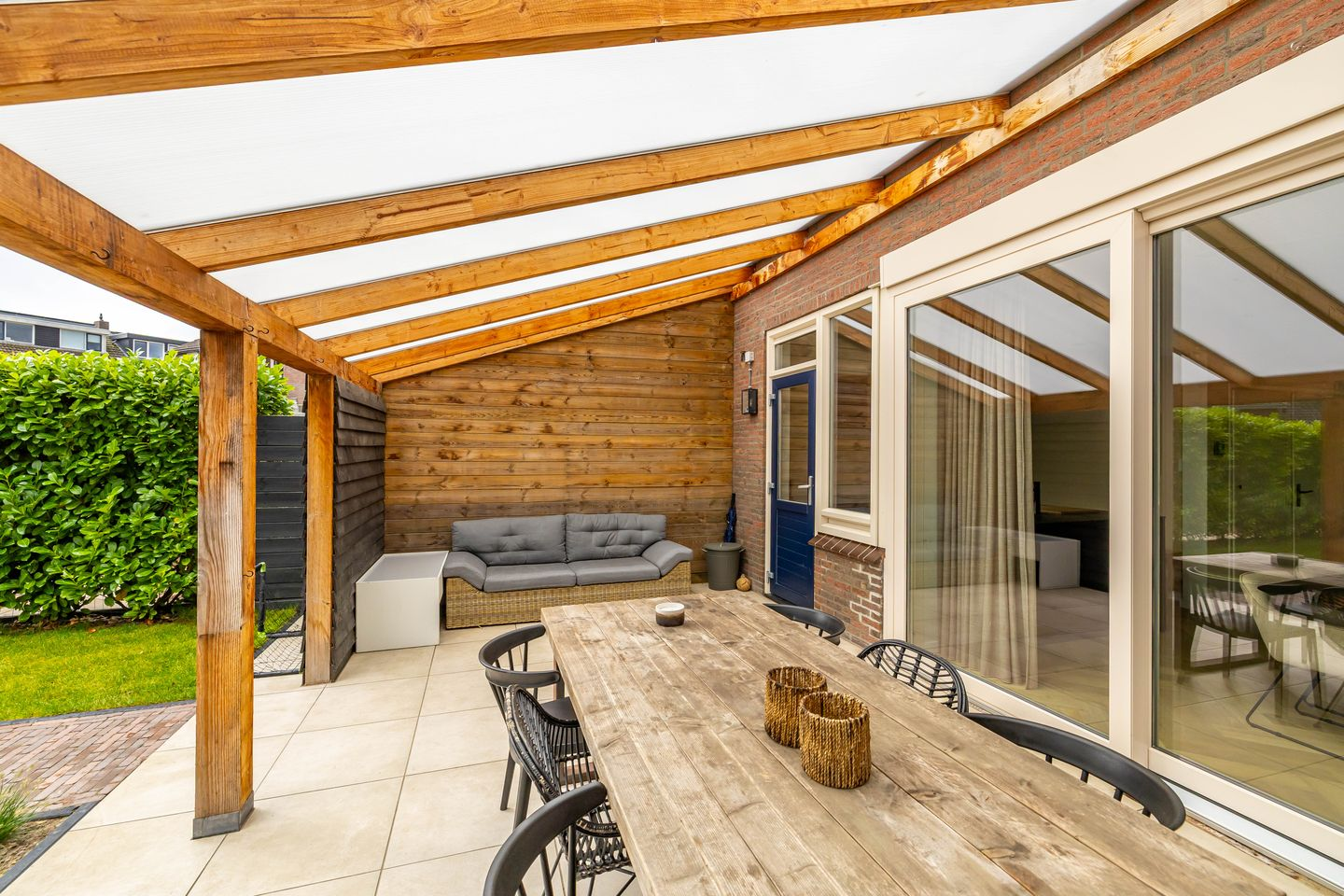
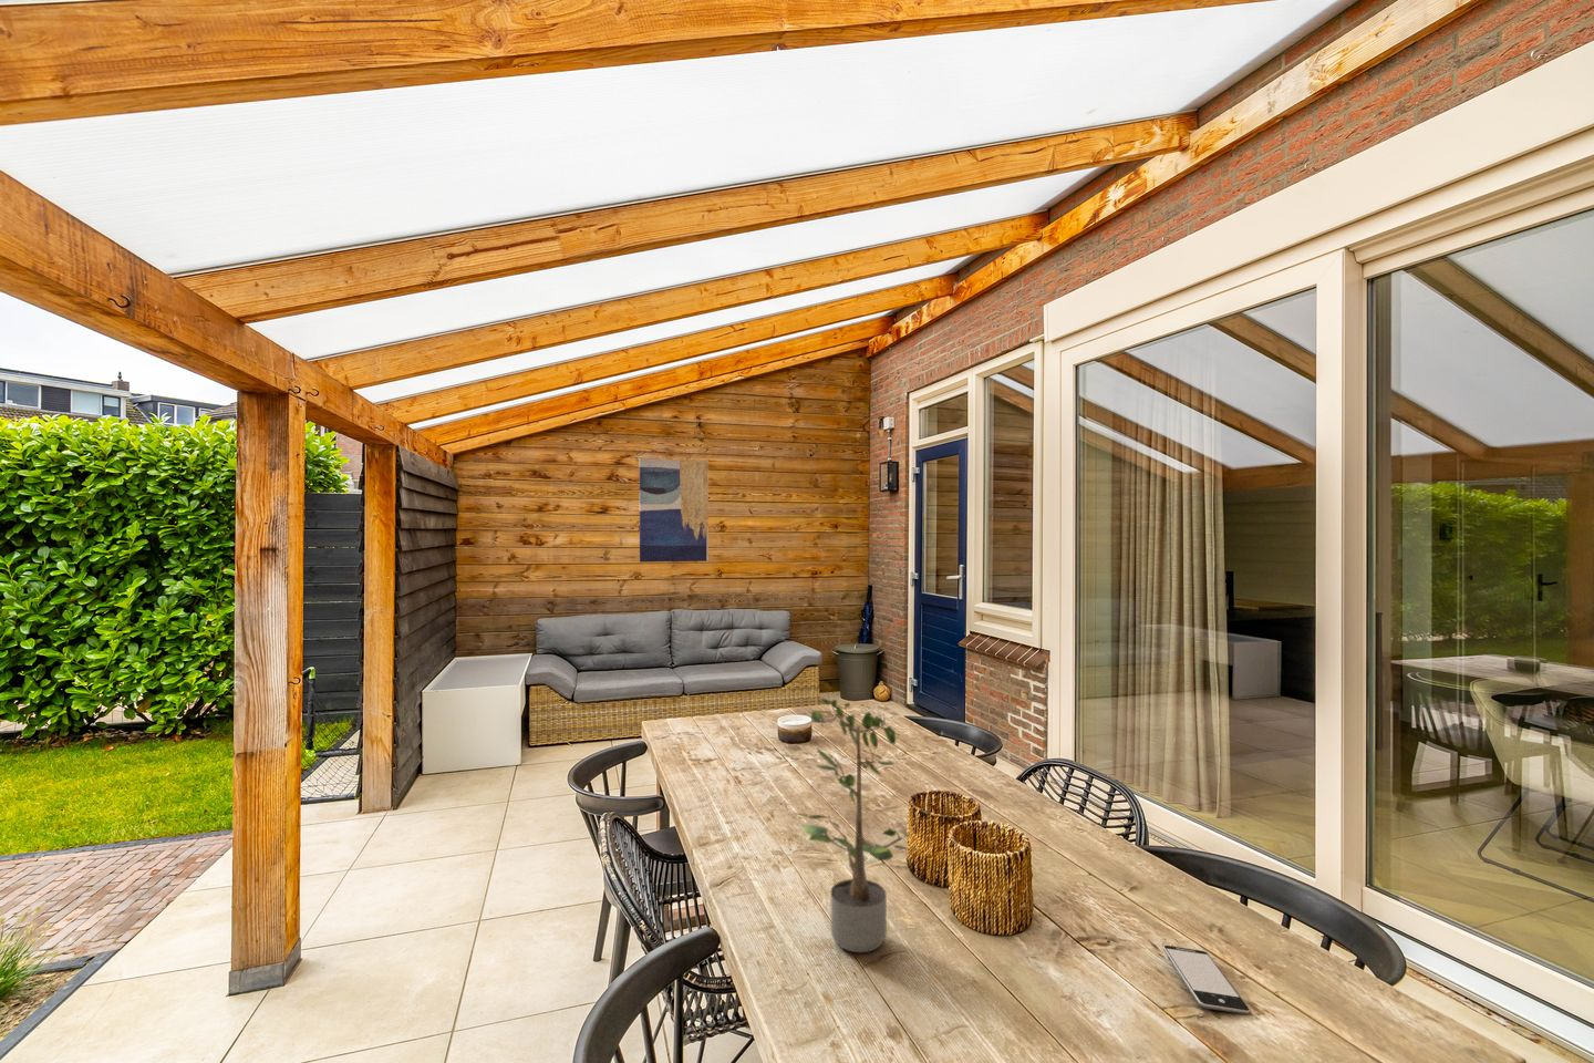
+ potted plant (856, 810)
+ wall art (674, 510)
+ smartphone (1204, 978)
